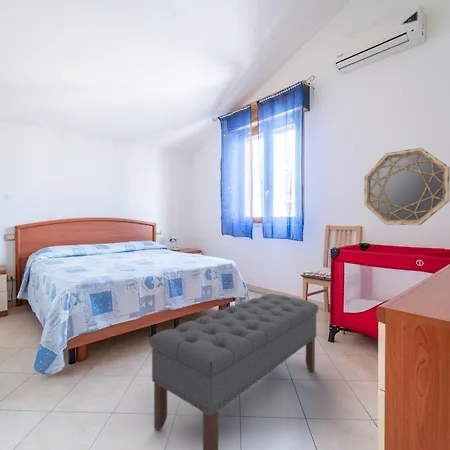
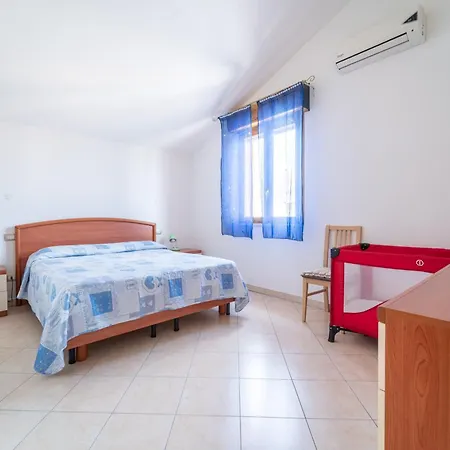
- bench (247, 354)
- home mirror (403, 187)
